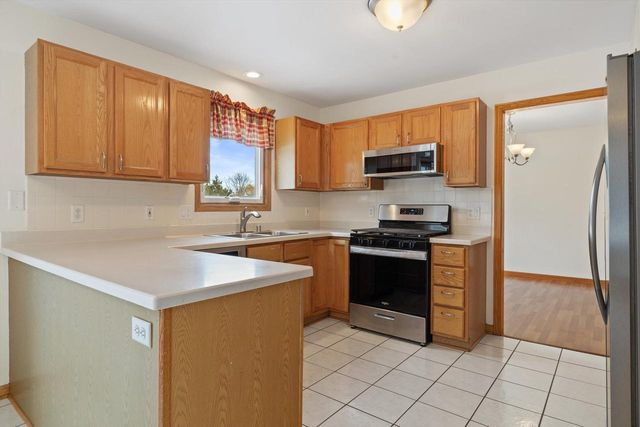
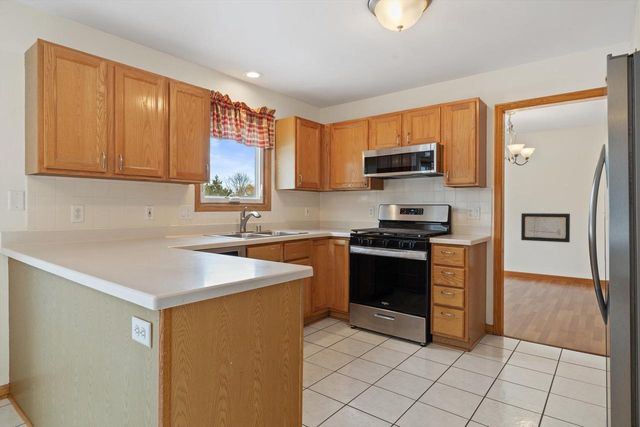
+ wall art (544, 227)
